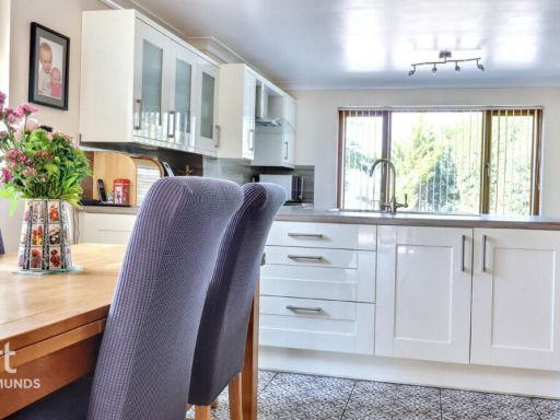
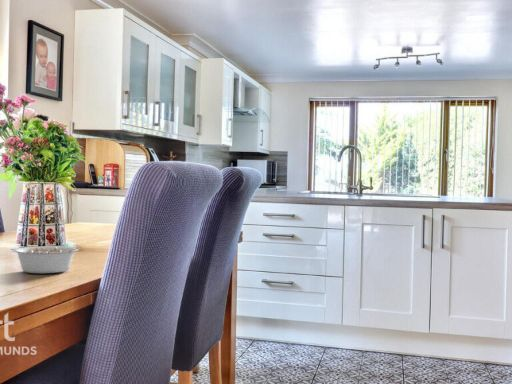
+ legume (48, 257)
